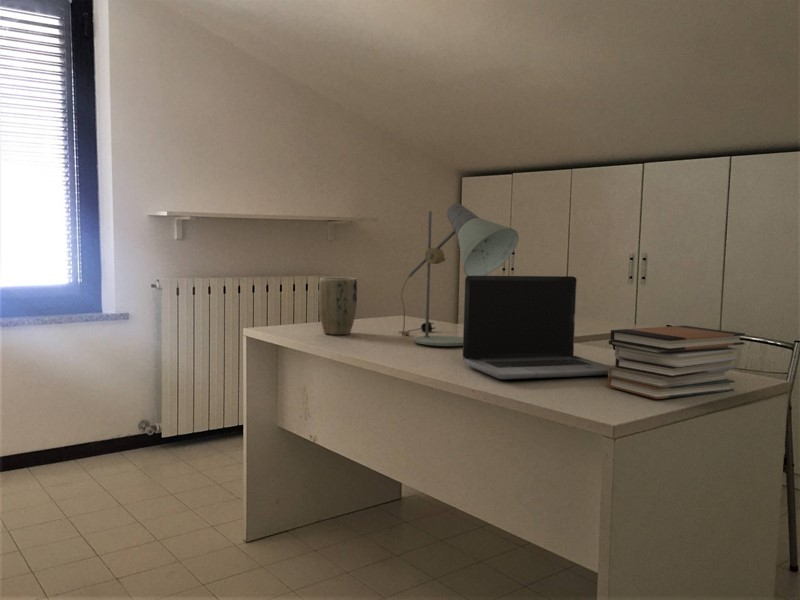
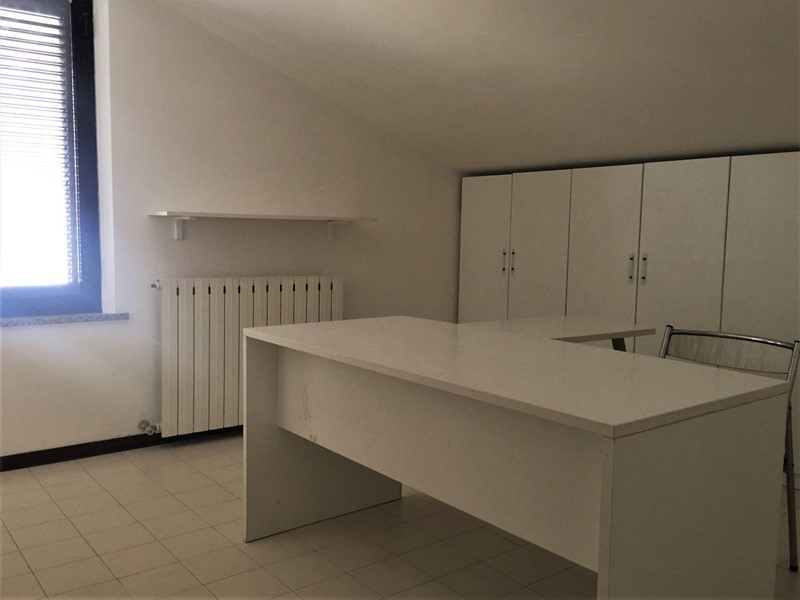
- laptop computer (541, 325)
- plant pot (337, 305)
- book stack (675, 360)
- desk lamp (464, 271)
